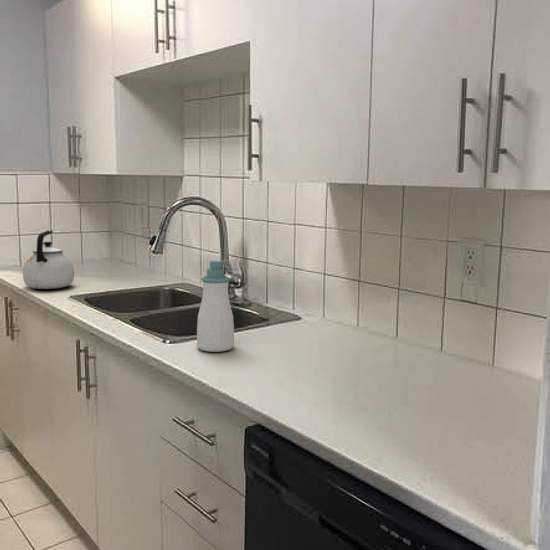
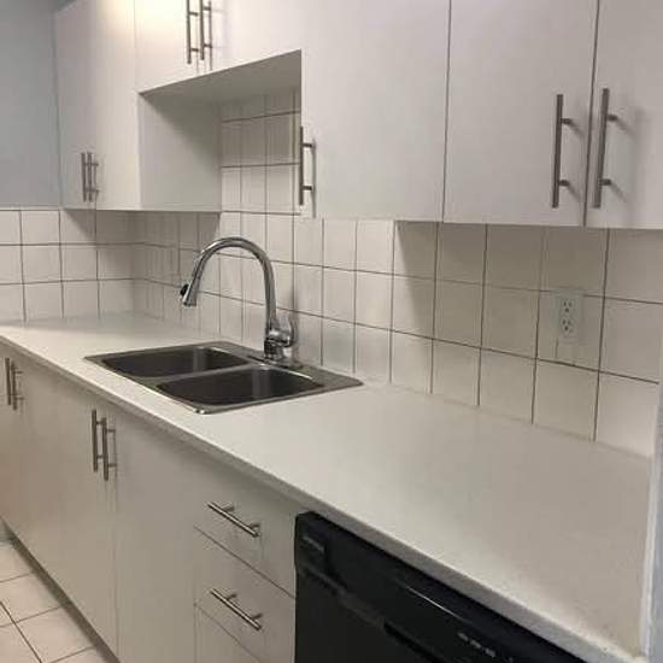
- soap bottle (215, 305)
- kettle (48, 259)
